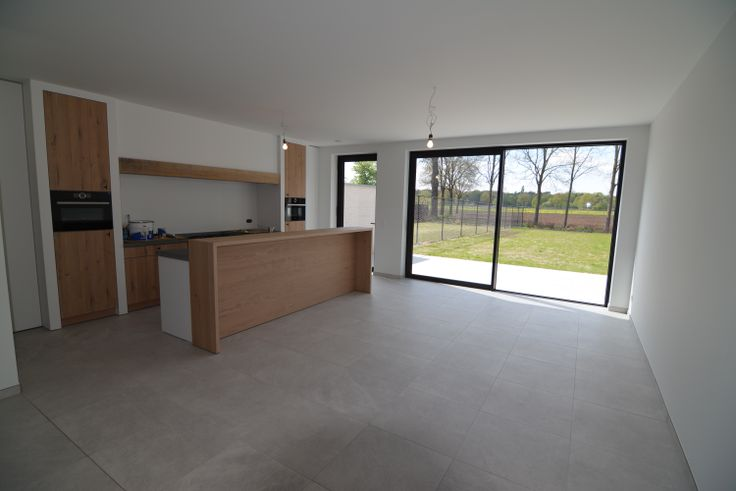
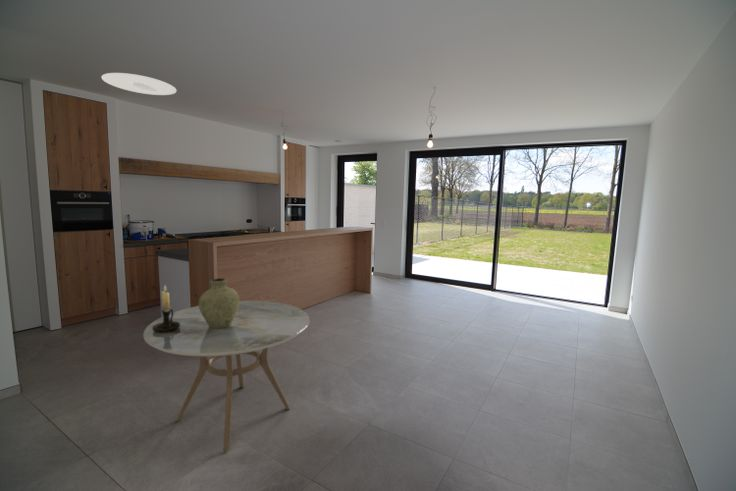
+ vase (219, 302)
+ candle holder (167, 305)
+ ceiling light (140, 81)
+ dining table (233, 369)
